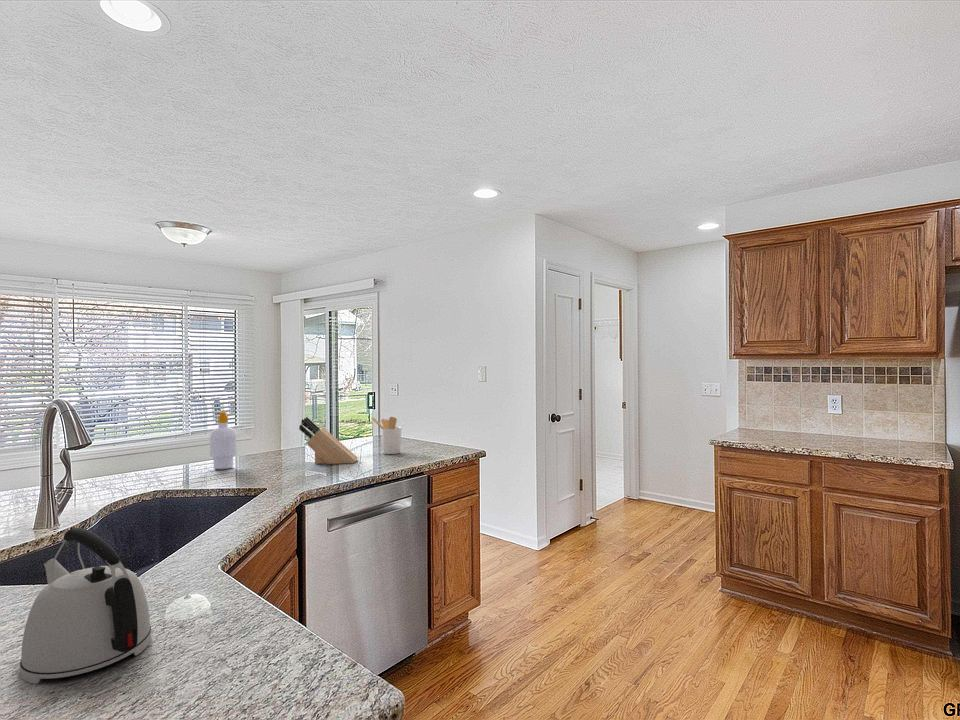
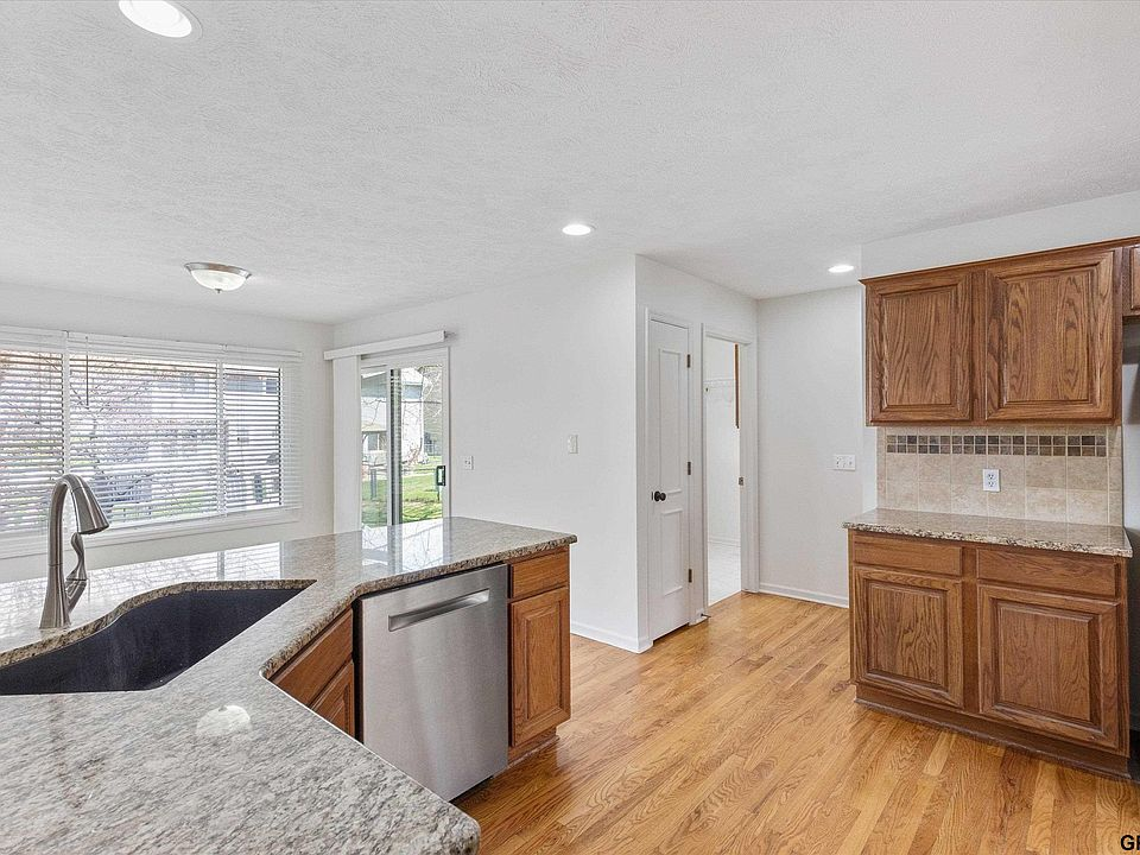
- soap bottle (223, 440)
- utensil holder (386, 434)
- kettle (87, 590)
- knife block (328, 439)
